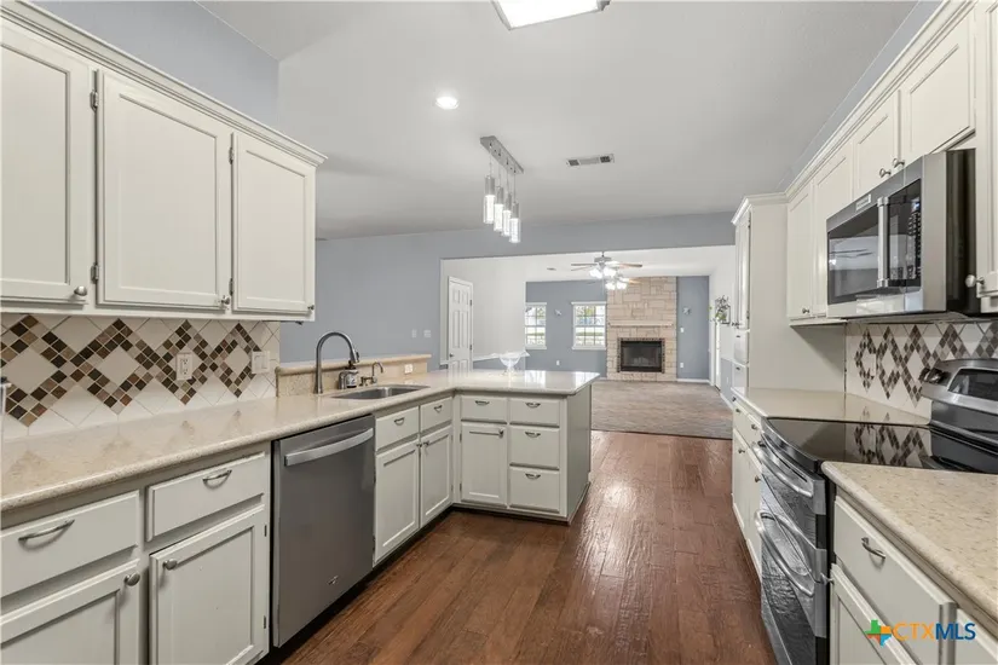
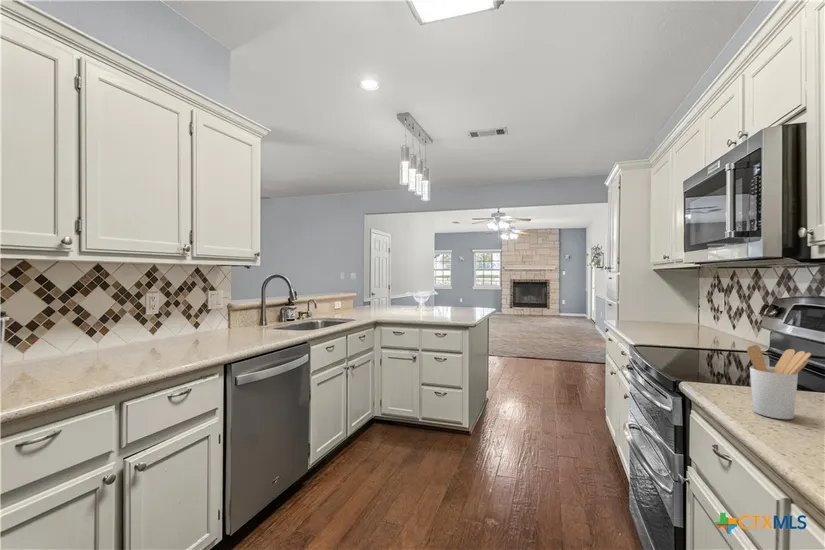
+ utensil holder (780, 380)
